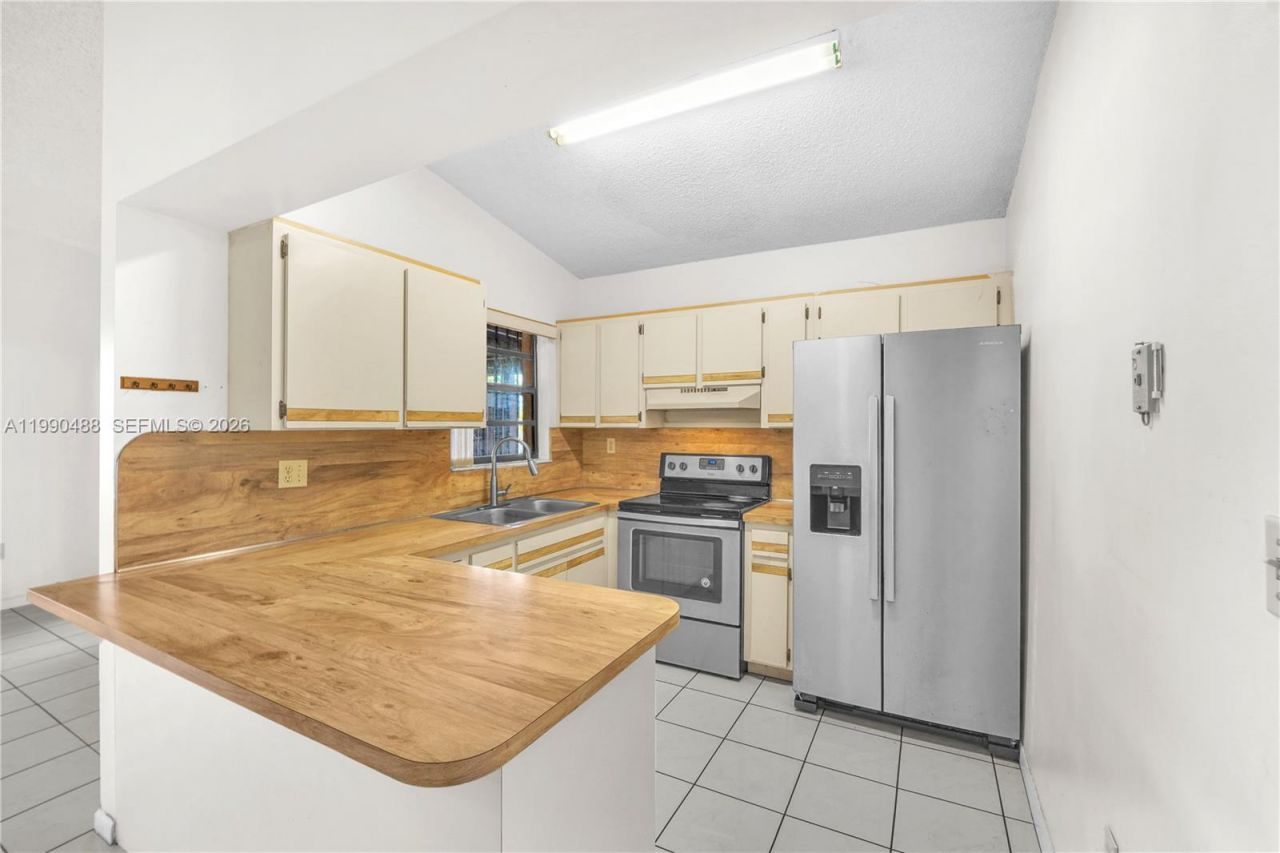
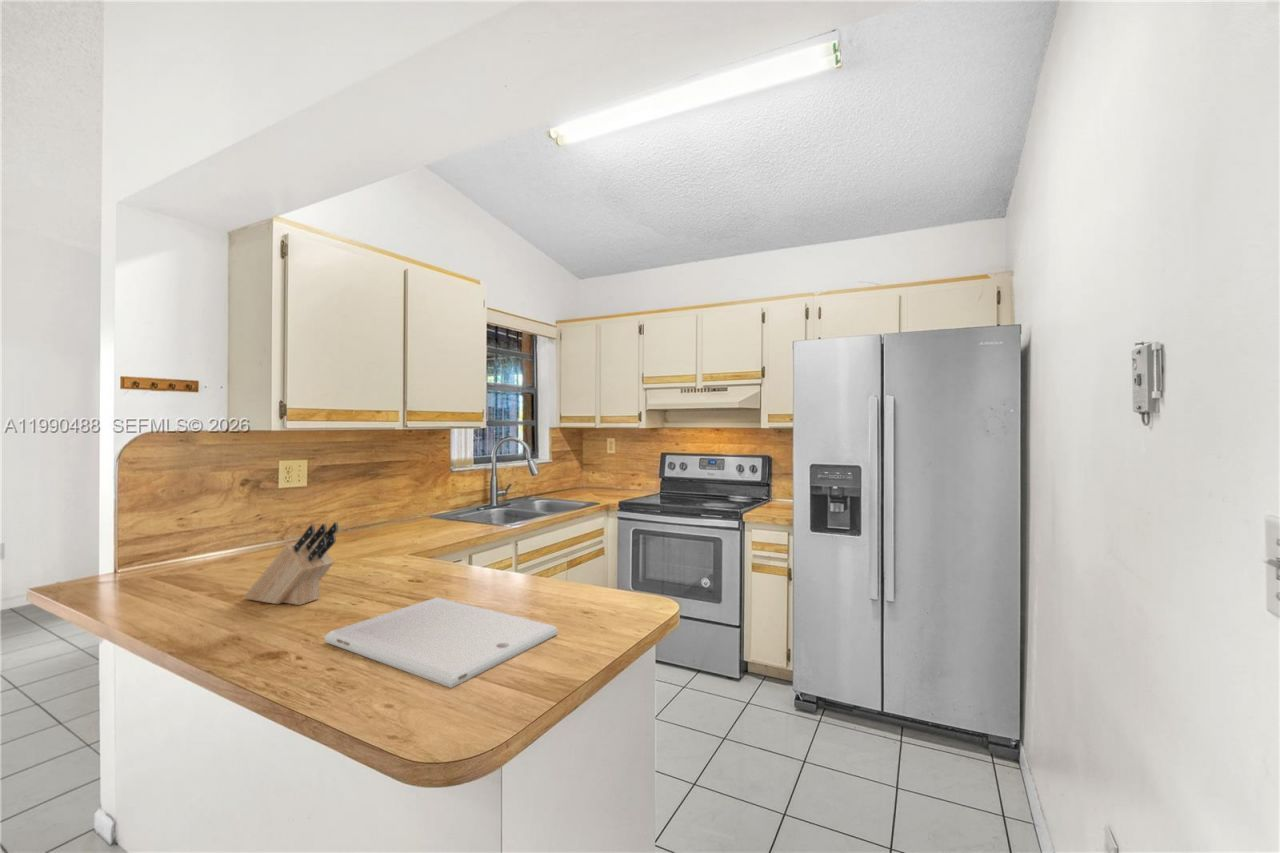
+ knife block (294, 560)
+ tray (443, 633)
